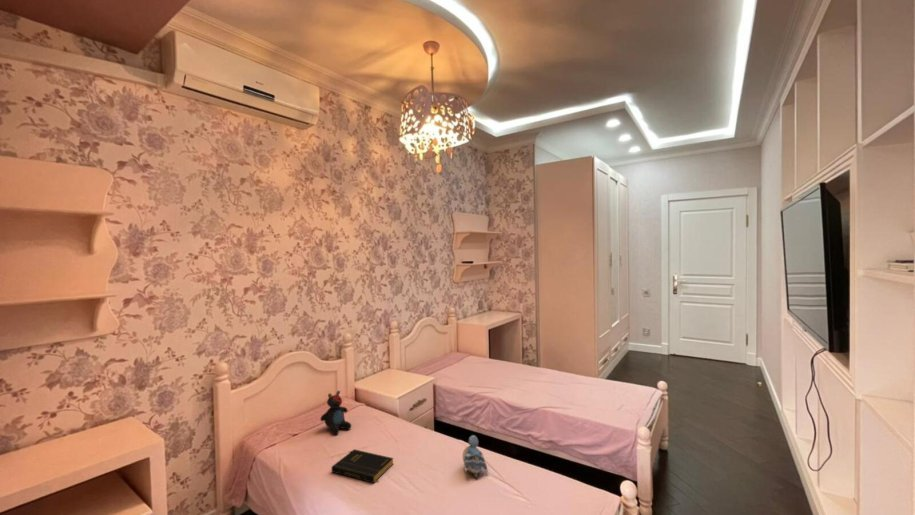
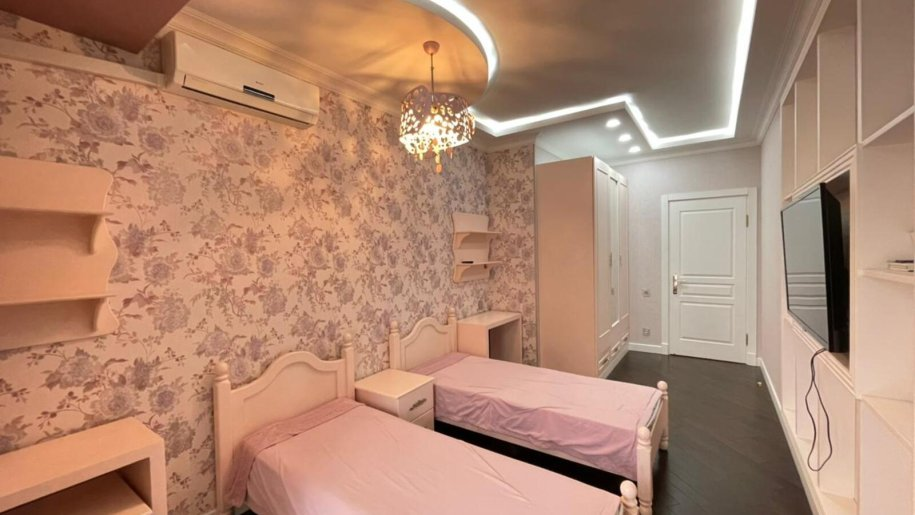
- plush toy (472, 455)
- teddy bear (337, 411)
- book (364, 465)
